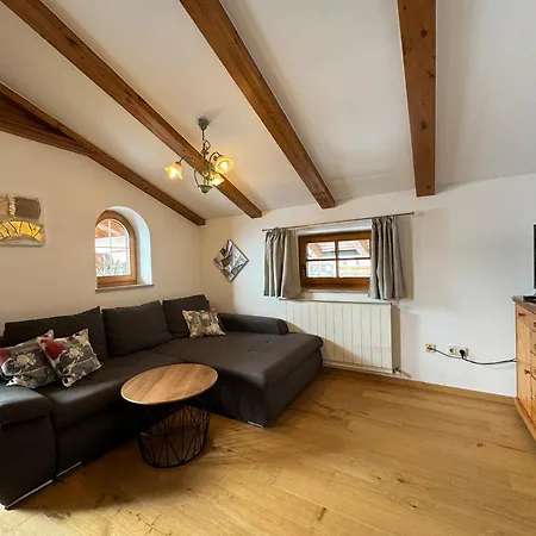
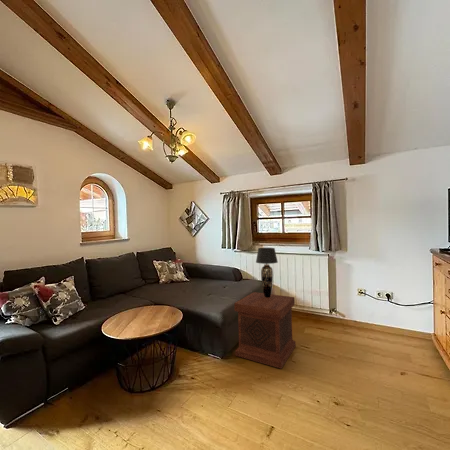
+ side table (265, 325)
+ table lamp (266, 272)
